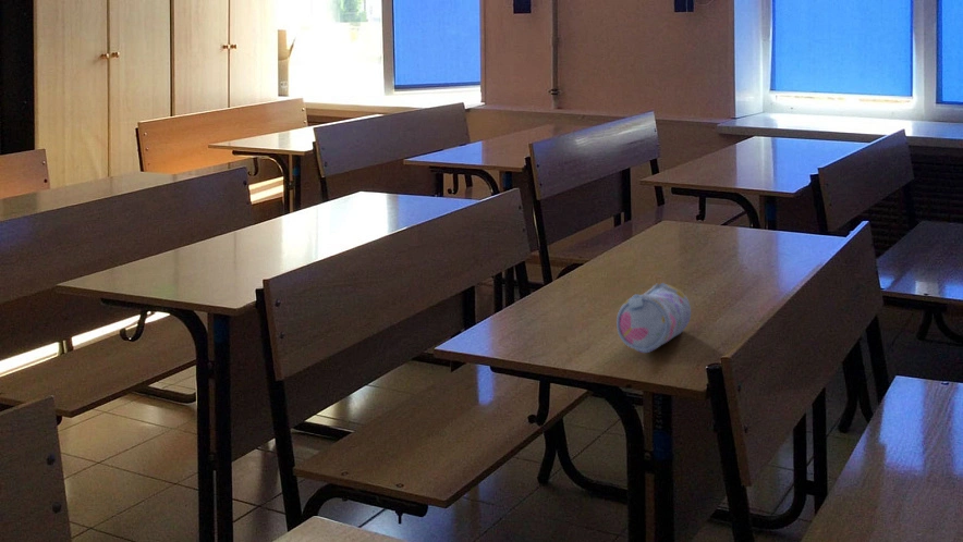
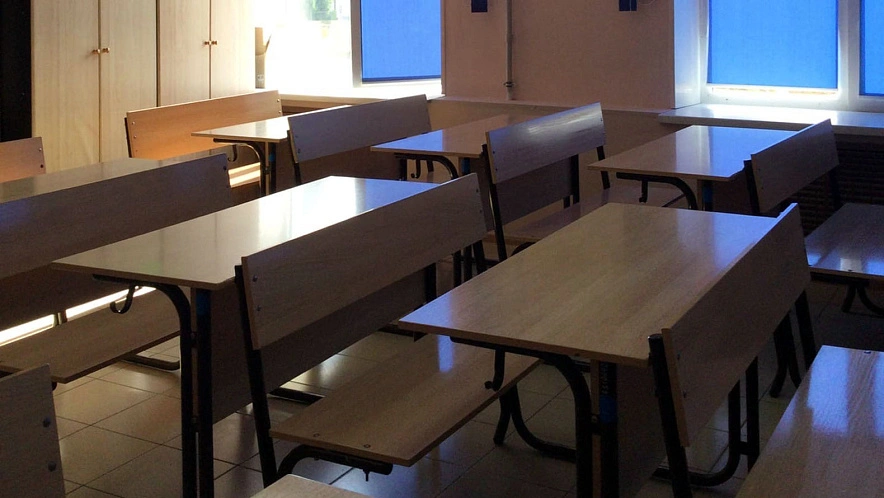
- pencil case (655, 316)
